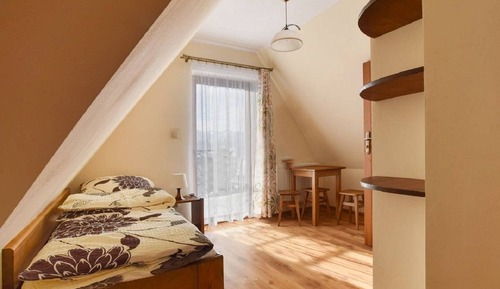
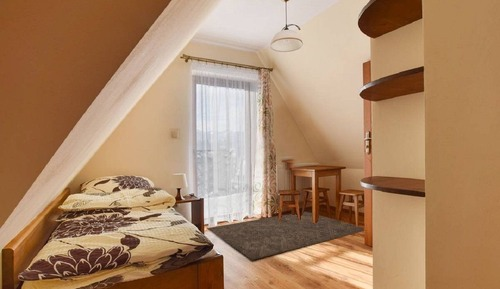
+ rug (286, 228)
